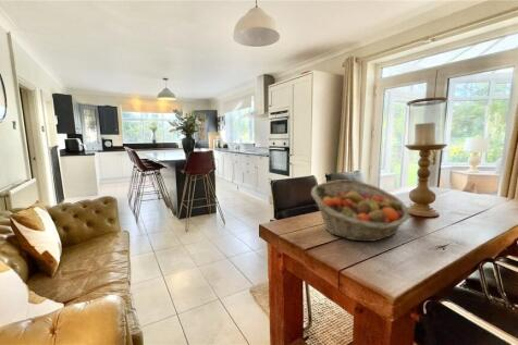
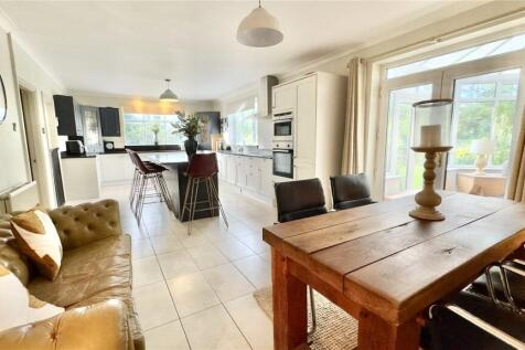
- fruit basket (358, 207)
